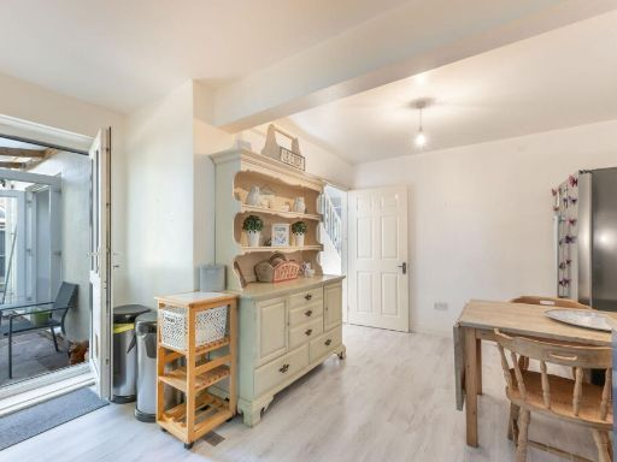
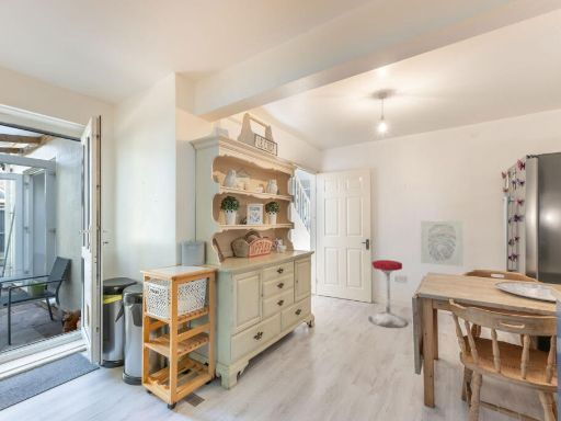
+ stool (387, 291)
+ wall art (440, 242)
